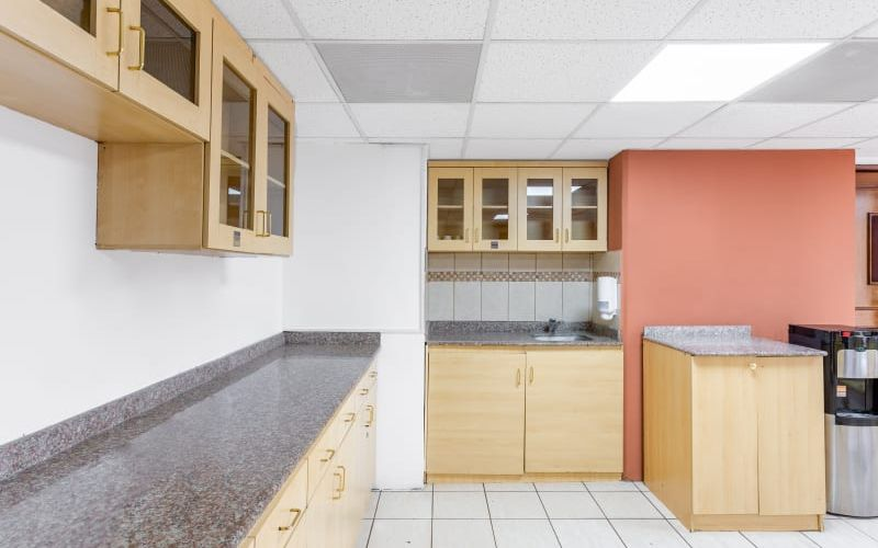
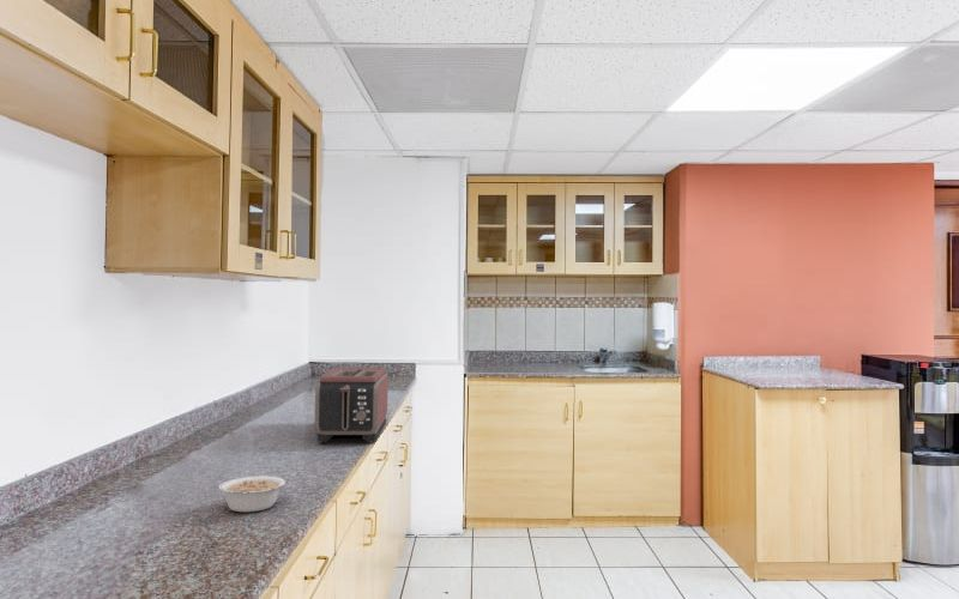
+ legume (254, 492)
+ toaster (352, 403)
